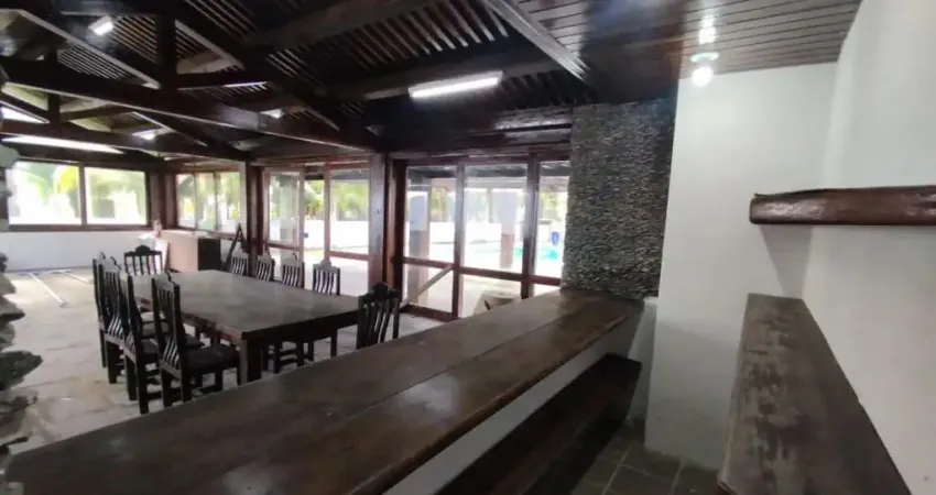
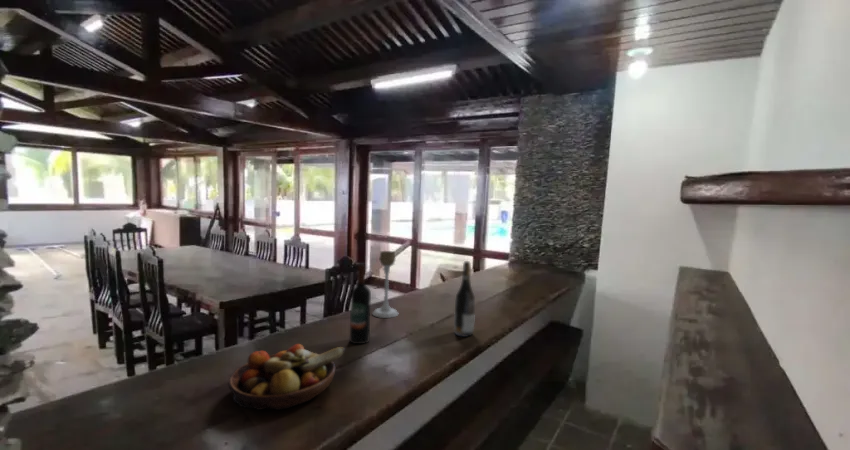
+ wine bottle (360, 302)
+ fruit bowl (285, 367)
+ candle holder (386, 283)
+ wine bottle (465, 297)
